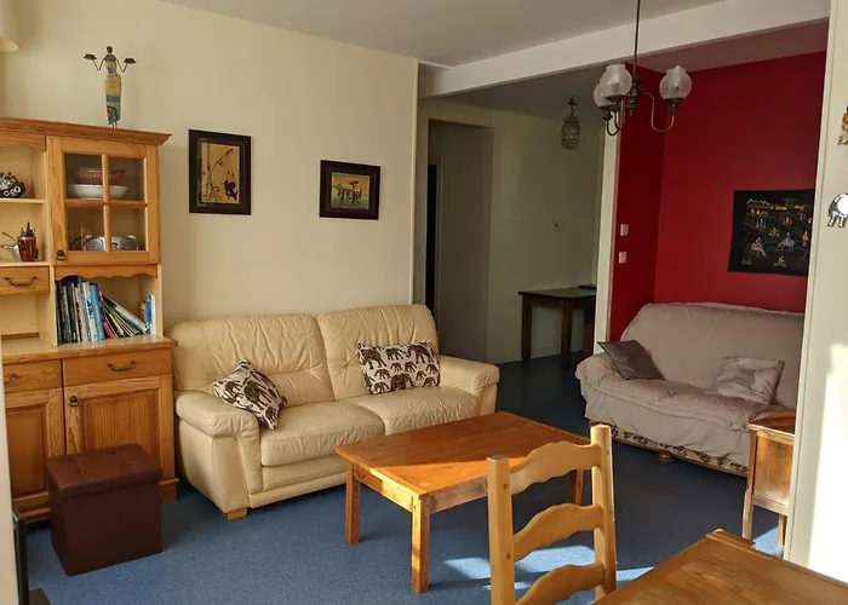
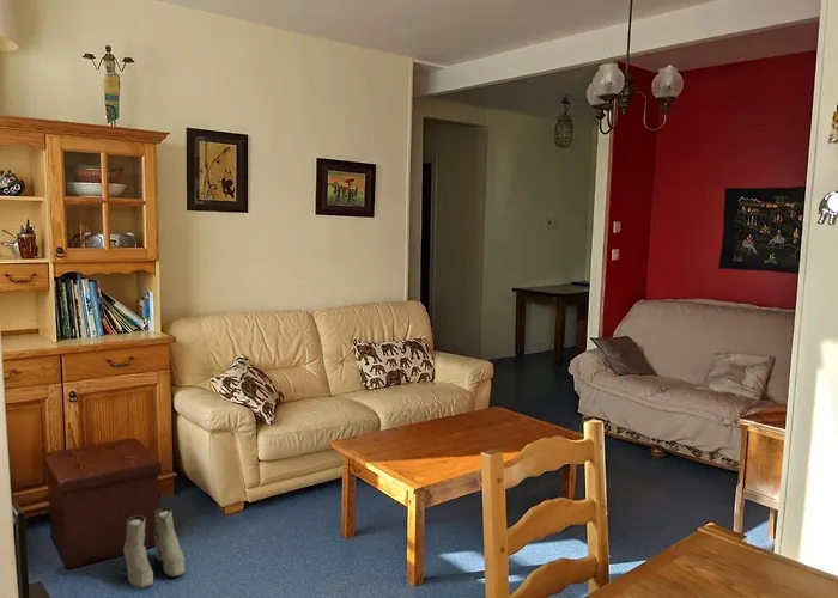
+ boots (156, 544)
